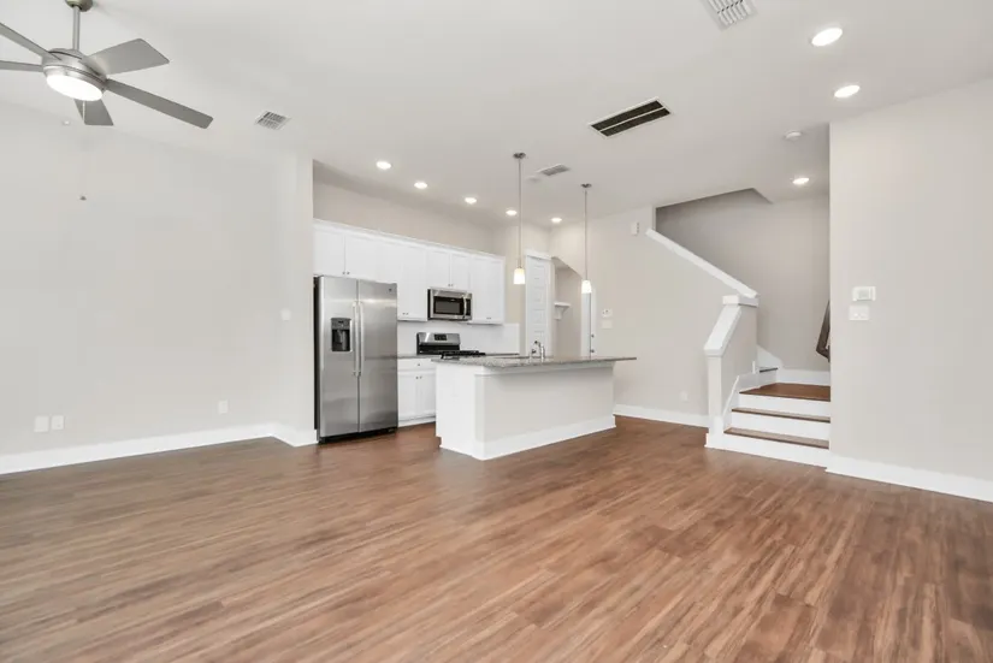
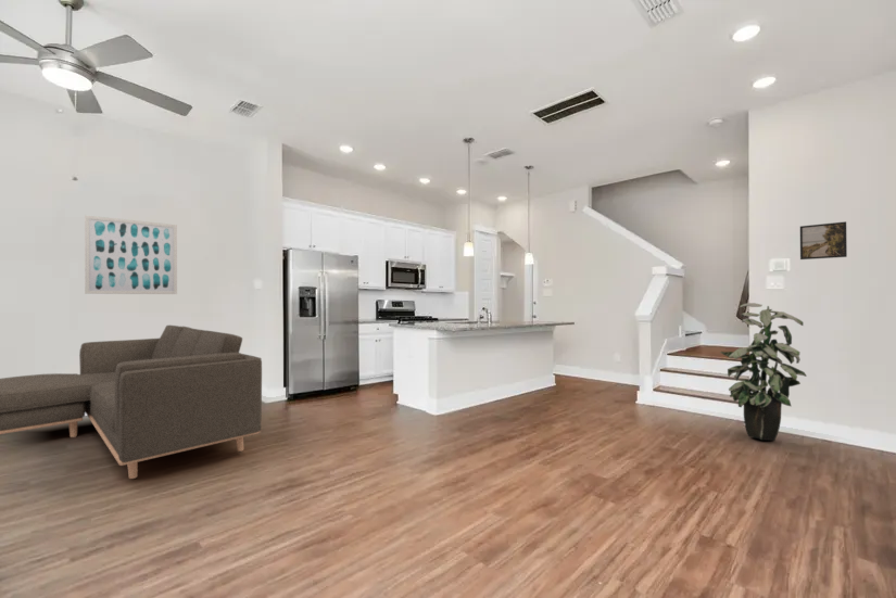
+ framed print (822, 241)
+ indoor plant (759, 370)
+ sofa (108, 386)
+ wall art (134, 257)
